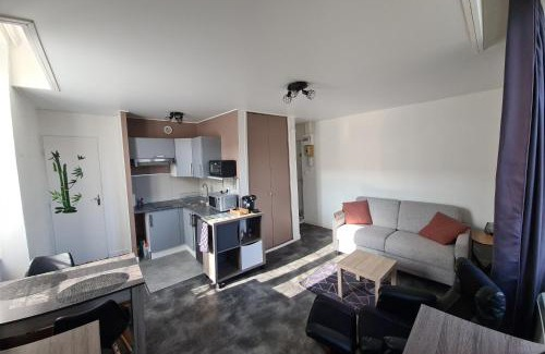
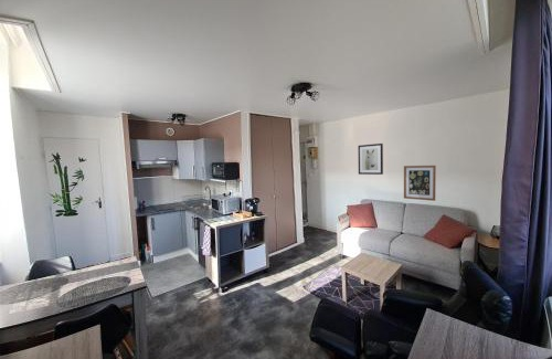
+ wall art (418, 182)
+ wall art (370, 159)
